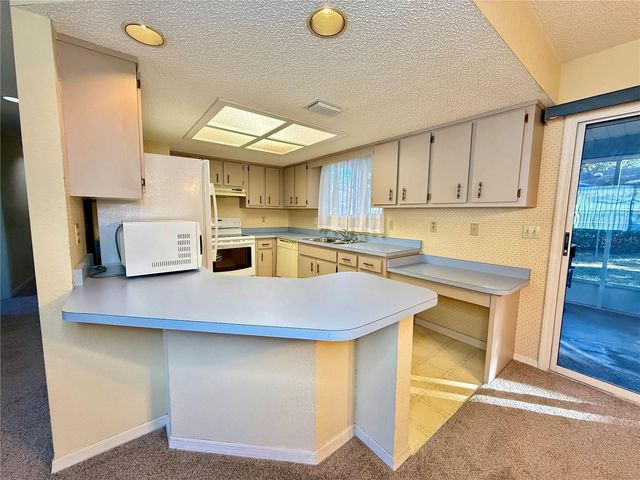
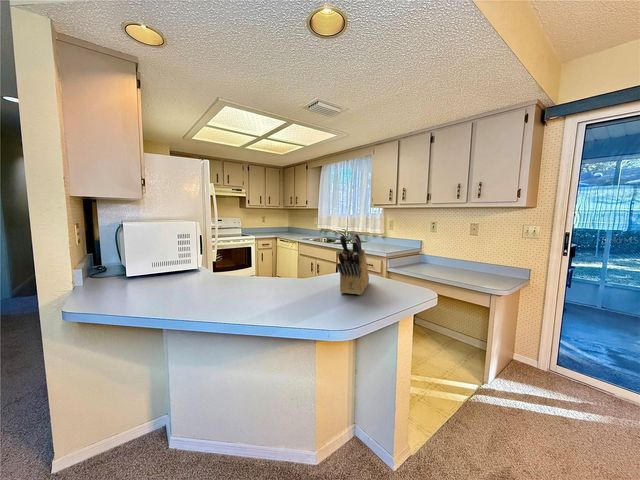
+ knife block (354, 261)
